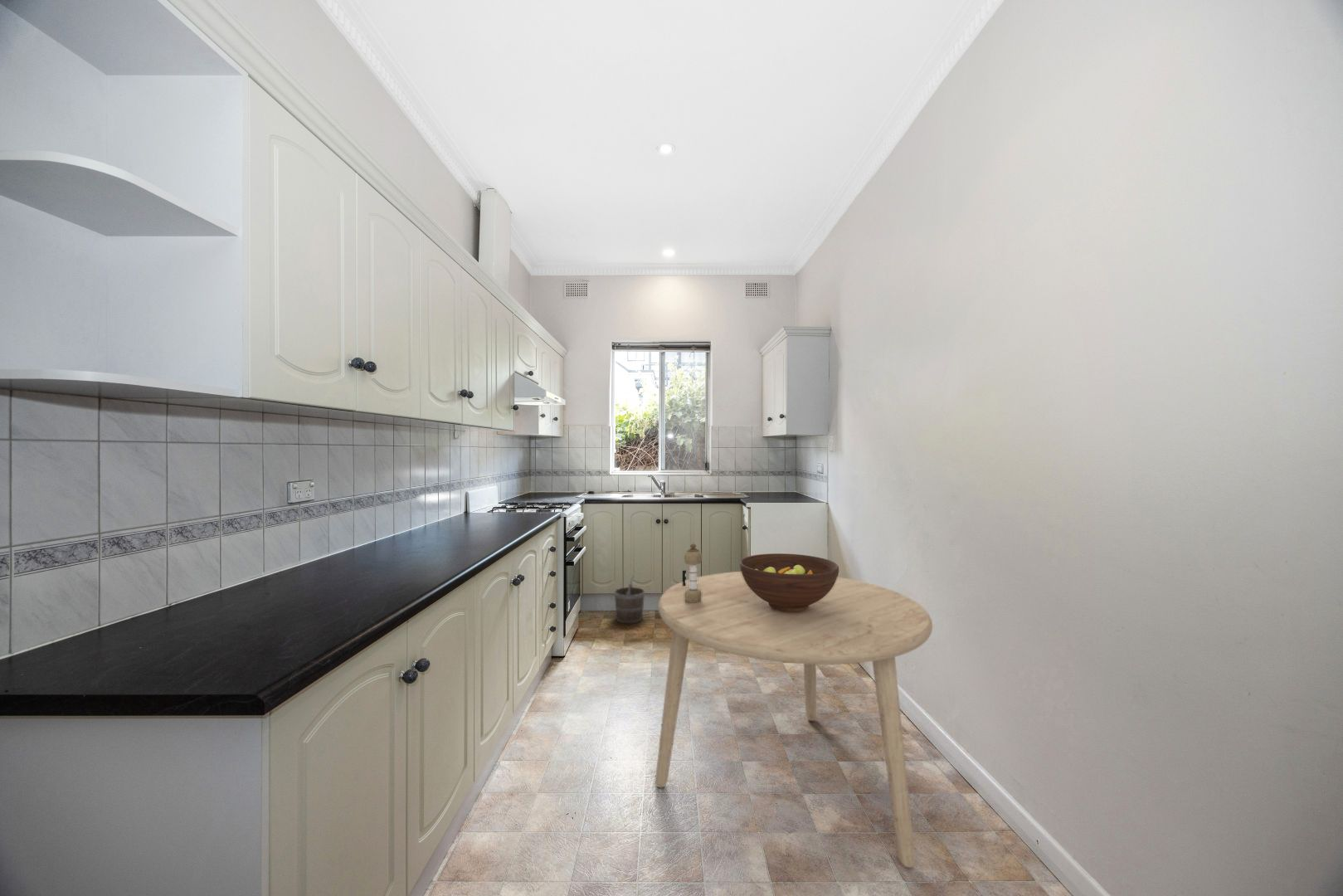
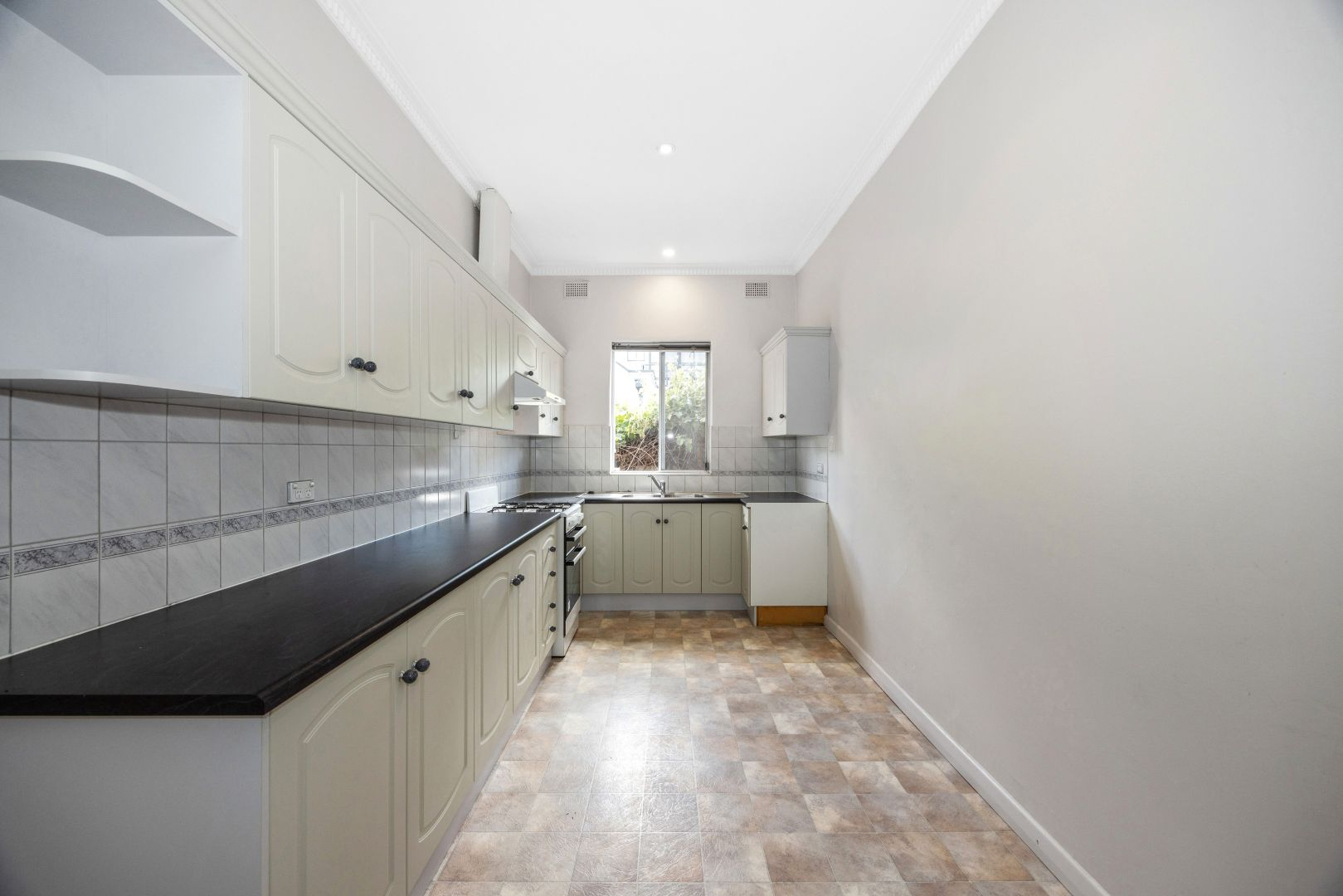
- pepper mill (692, 572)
- dining table (805, 690)
- bucket (629, 596)
- fruit bowl (788, 584)
